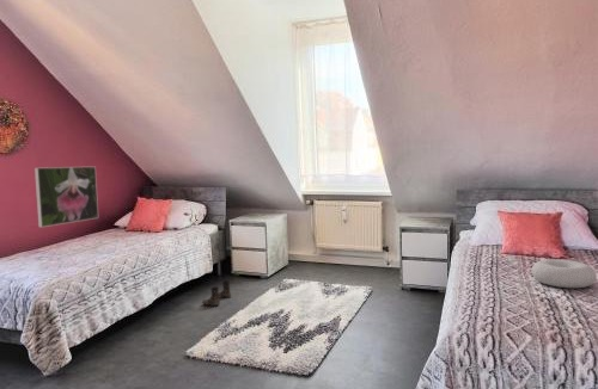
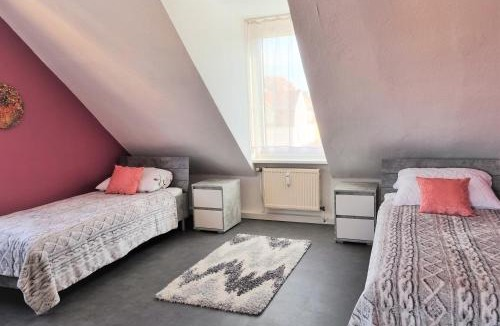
- cushion (562, 272)
- boots (216, 292)
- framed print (68, 194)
